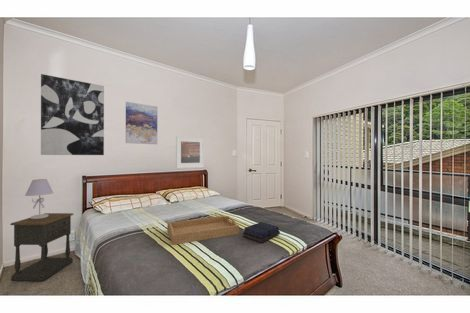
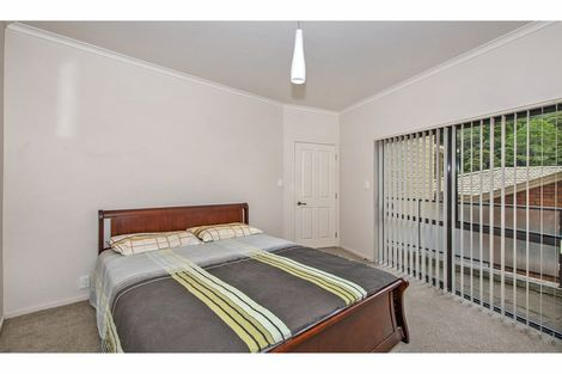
- serving tray (202, 226)
- wall art (142, 124)
- nightstand (44, 244)
- wall art (74, 117)
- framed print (190, 152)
- book (261, 231)
- table lamp (39, 198)
